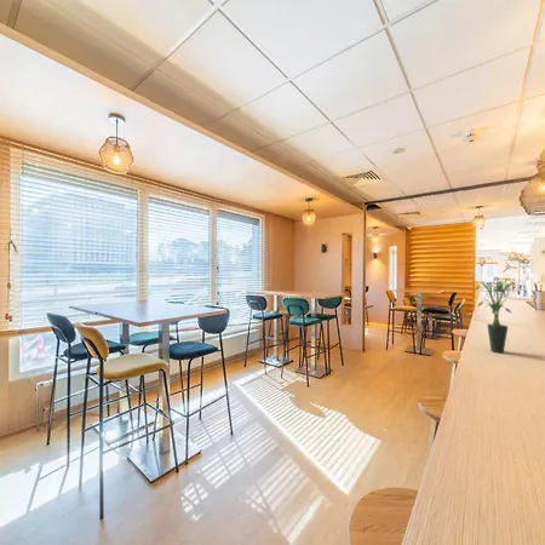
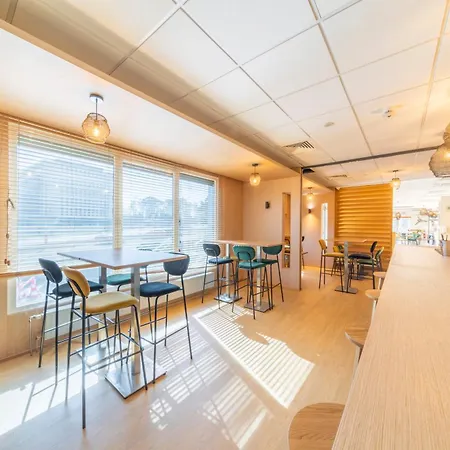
- potted plant (494, 314)
